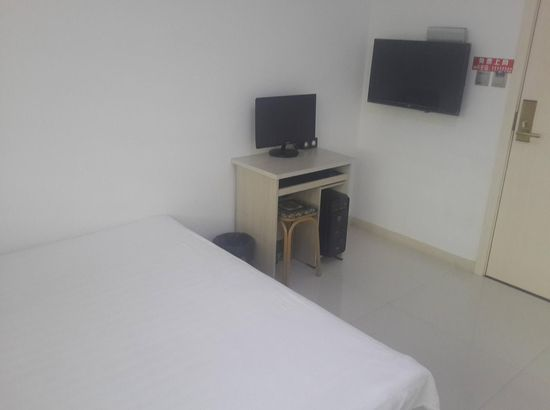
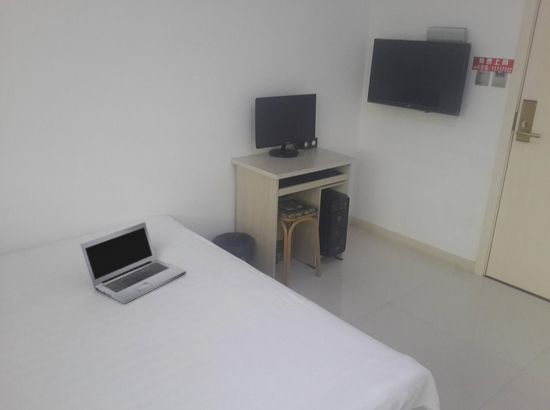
+ laptop (135, 259)
